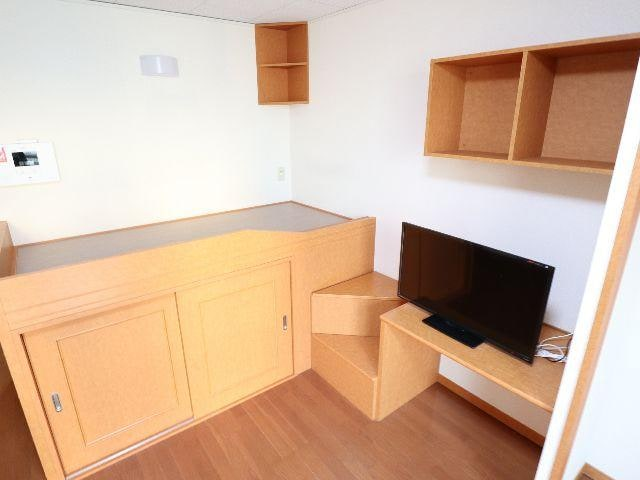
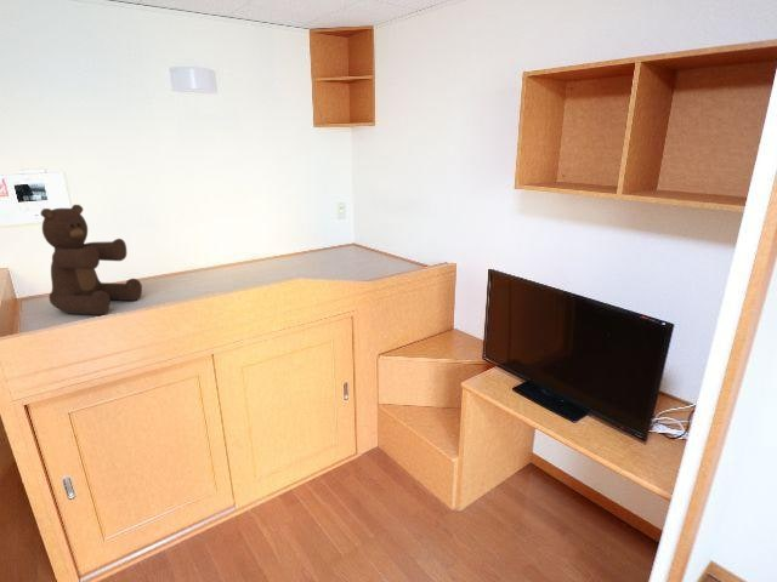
+ teddy bear (85, 257)
